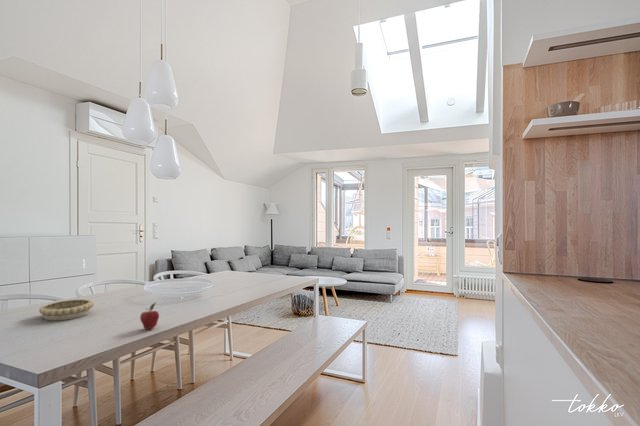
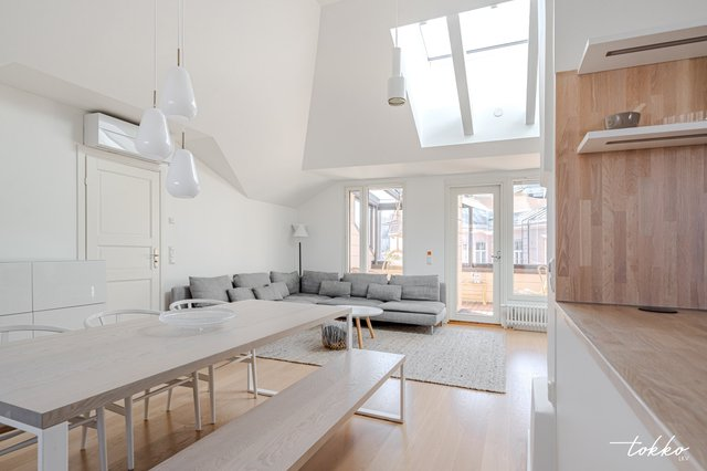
- fruit (149, 315)
- decorative bowl (67, 309)
